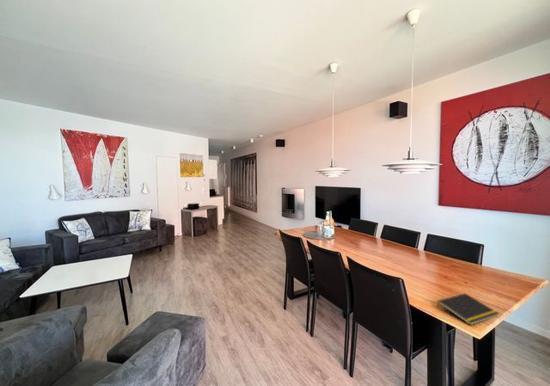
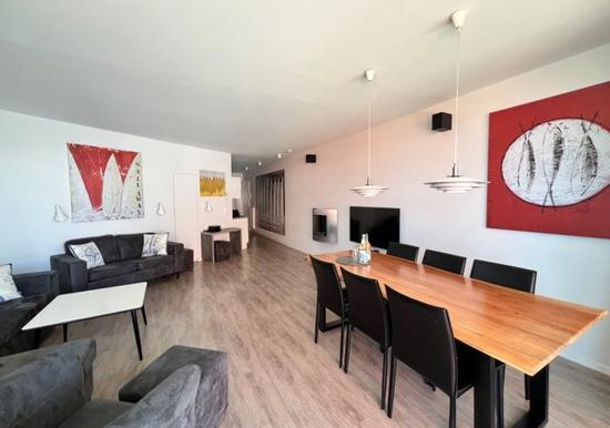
- notepad (467, 307)
